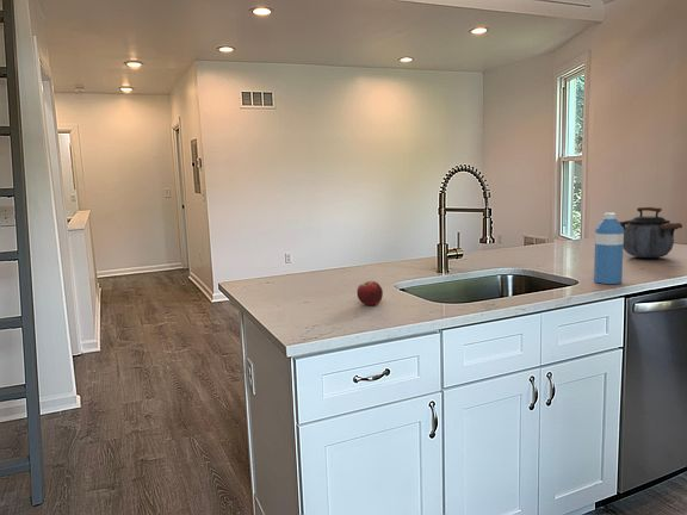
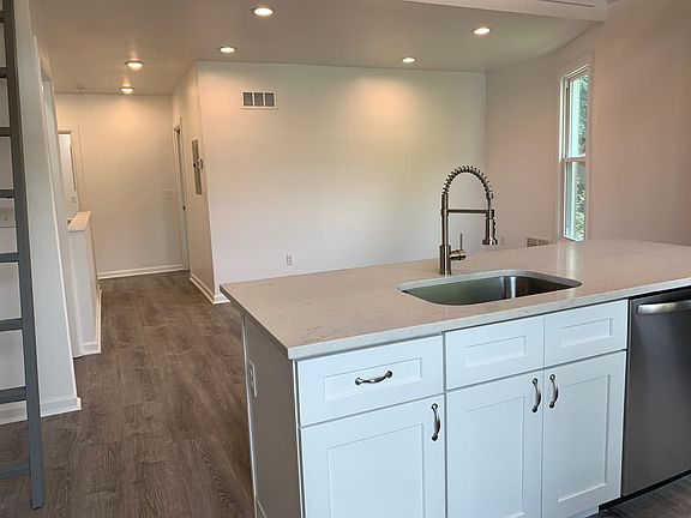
- kettle (648, 232)
- fruit (370, 292)
- water bottle (608, 247)
